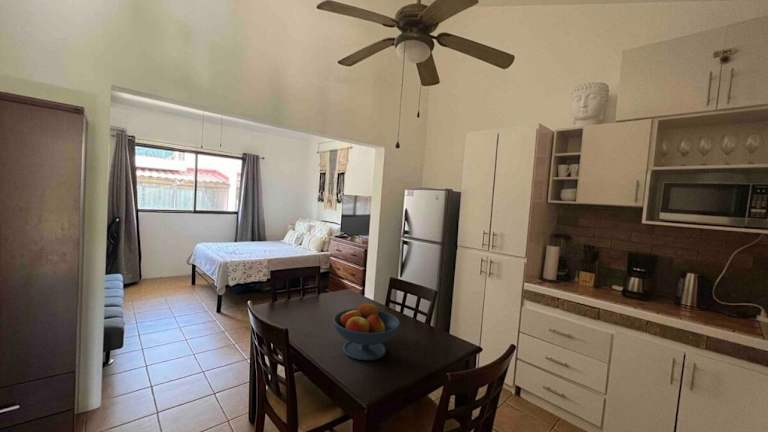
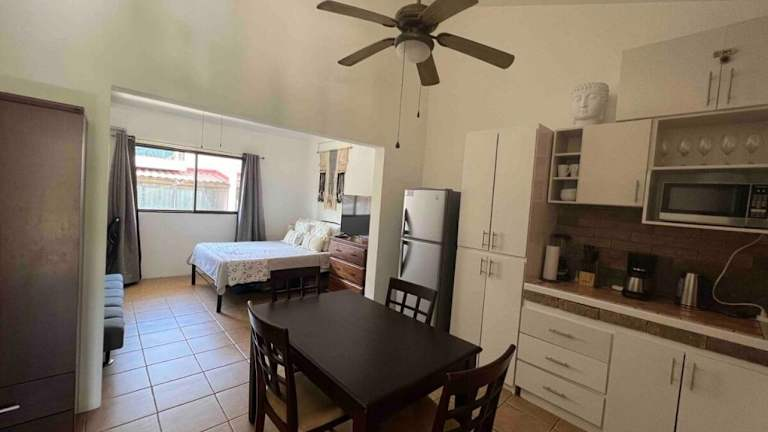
- fruit bowl (366, 329)
